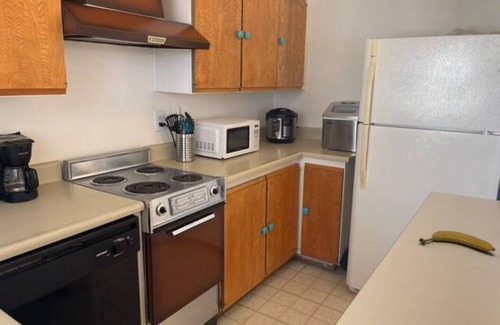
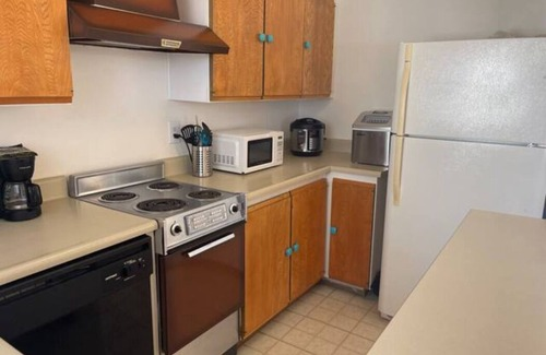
- fruit (458, 242)
